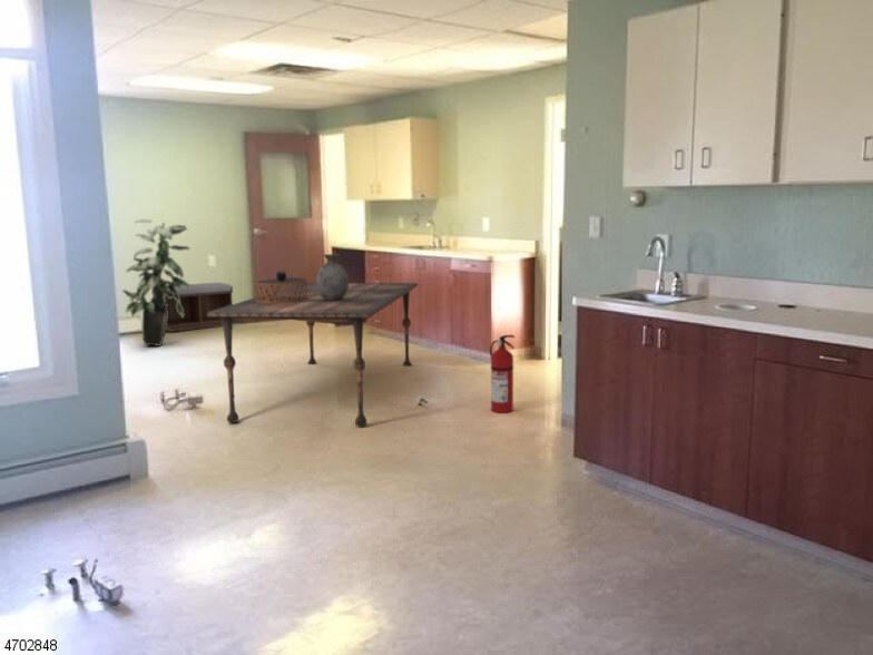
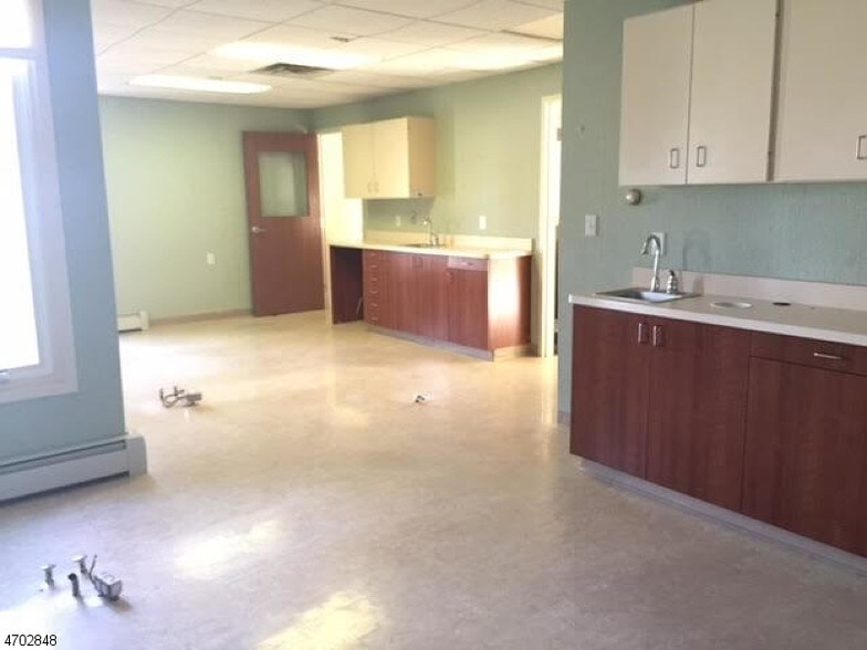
- dining table (312, 342)
- bench (194, 305)
- fire extinguisher (501, 371)
- vase (332, 276)
- indoor plant (156, 282)
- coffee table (281, 284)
